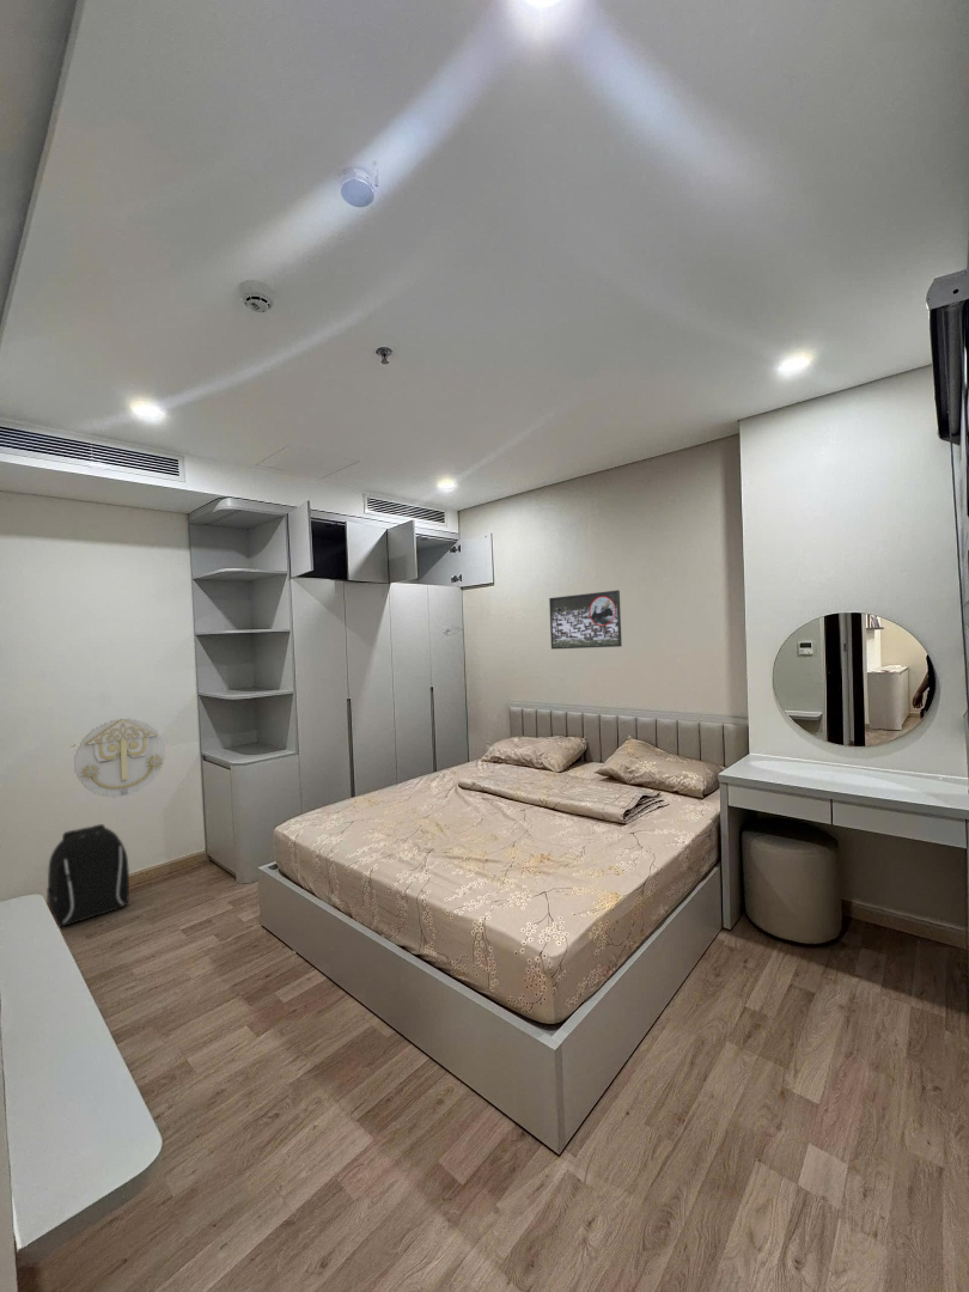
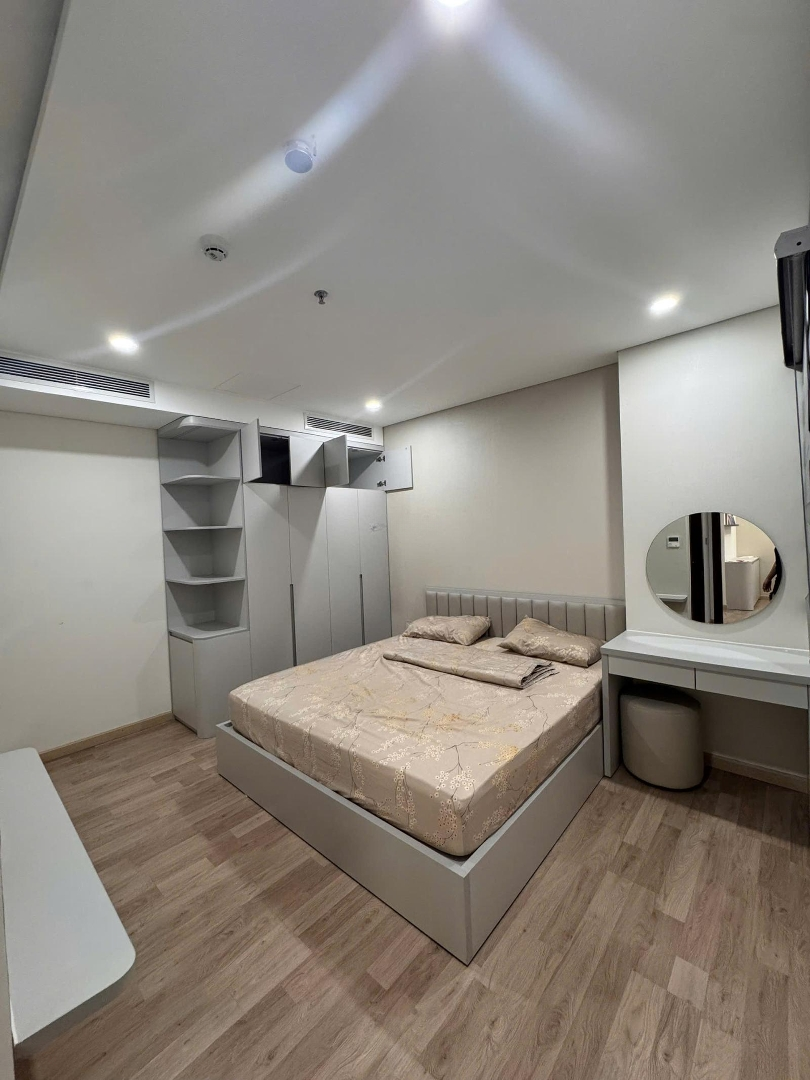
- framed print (583, 621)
- backpack (86, 871)
- wall decoration (122, 757)
